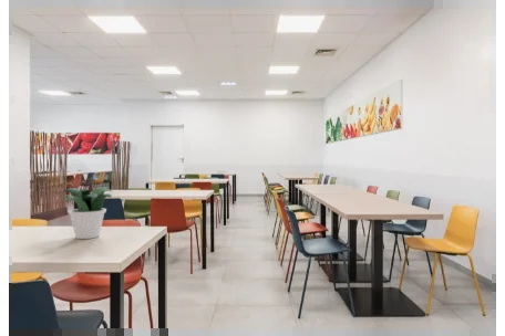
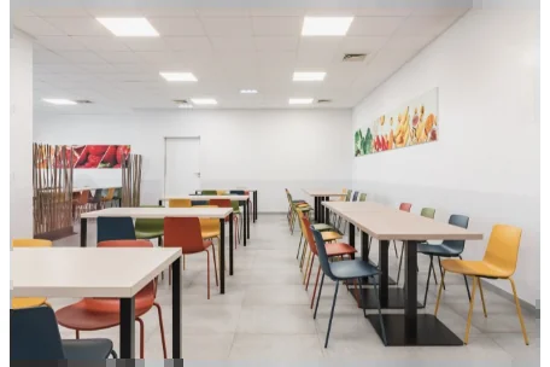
- potted plant (89, 211)
